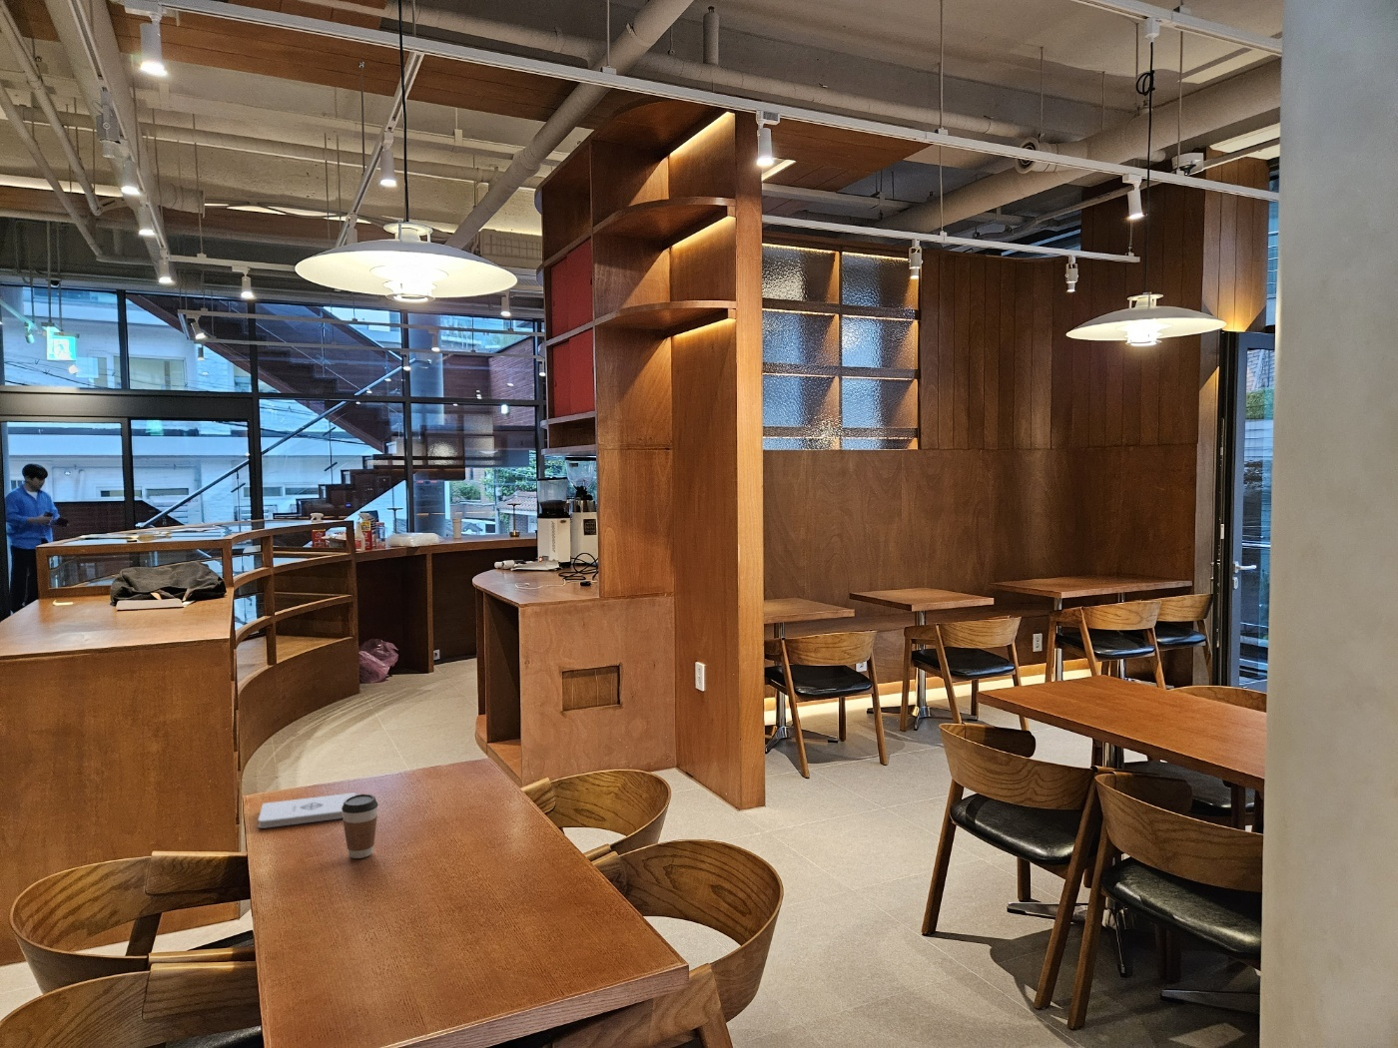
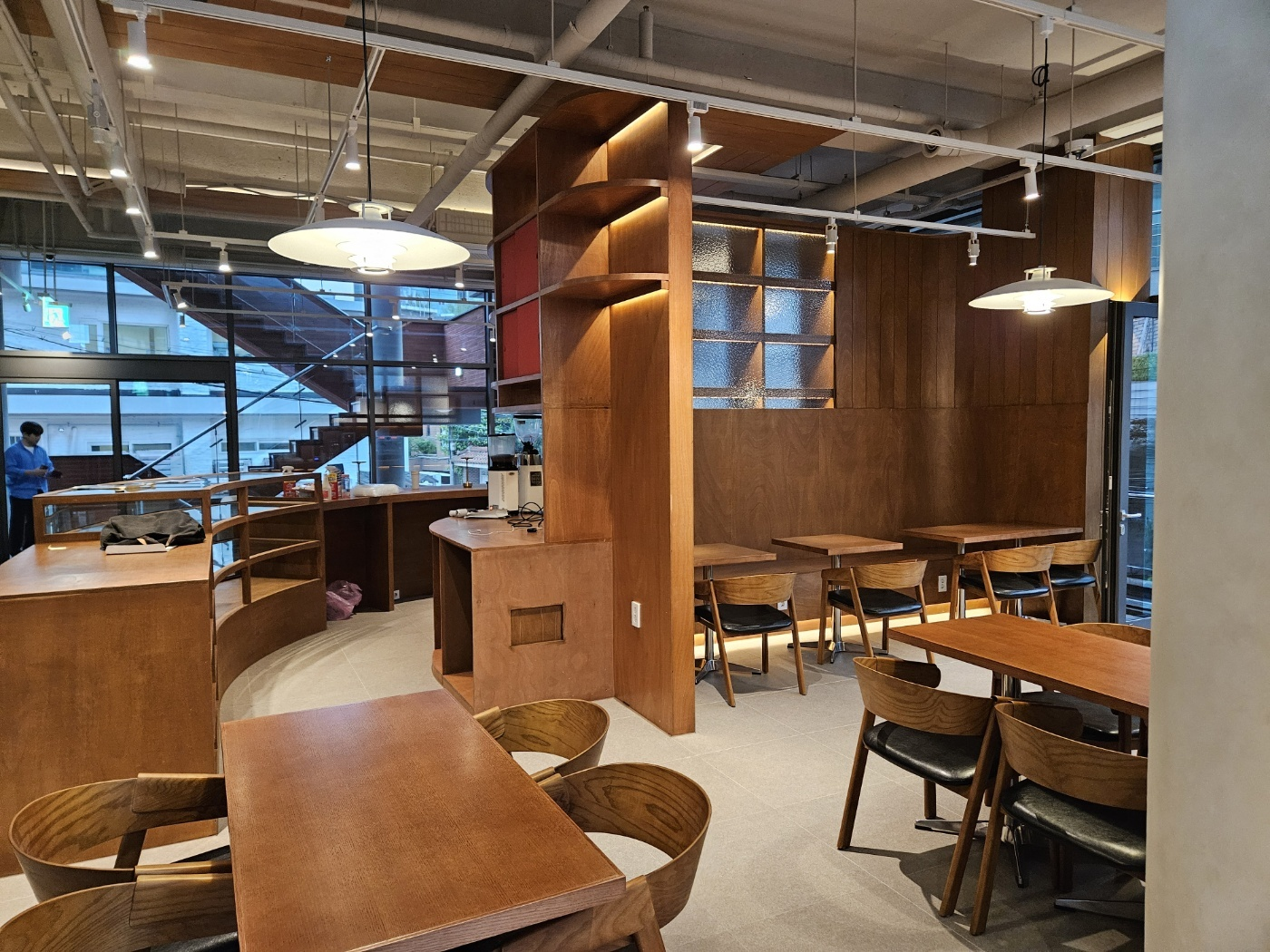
- coffee cup (360, 827)
- notepad (308, 809)
